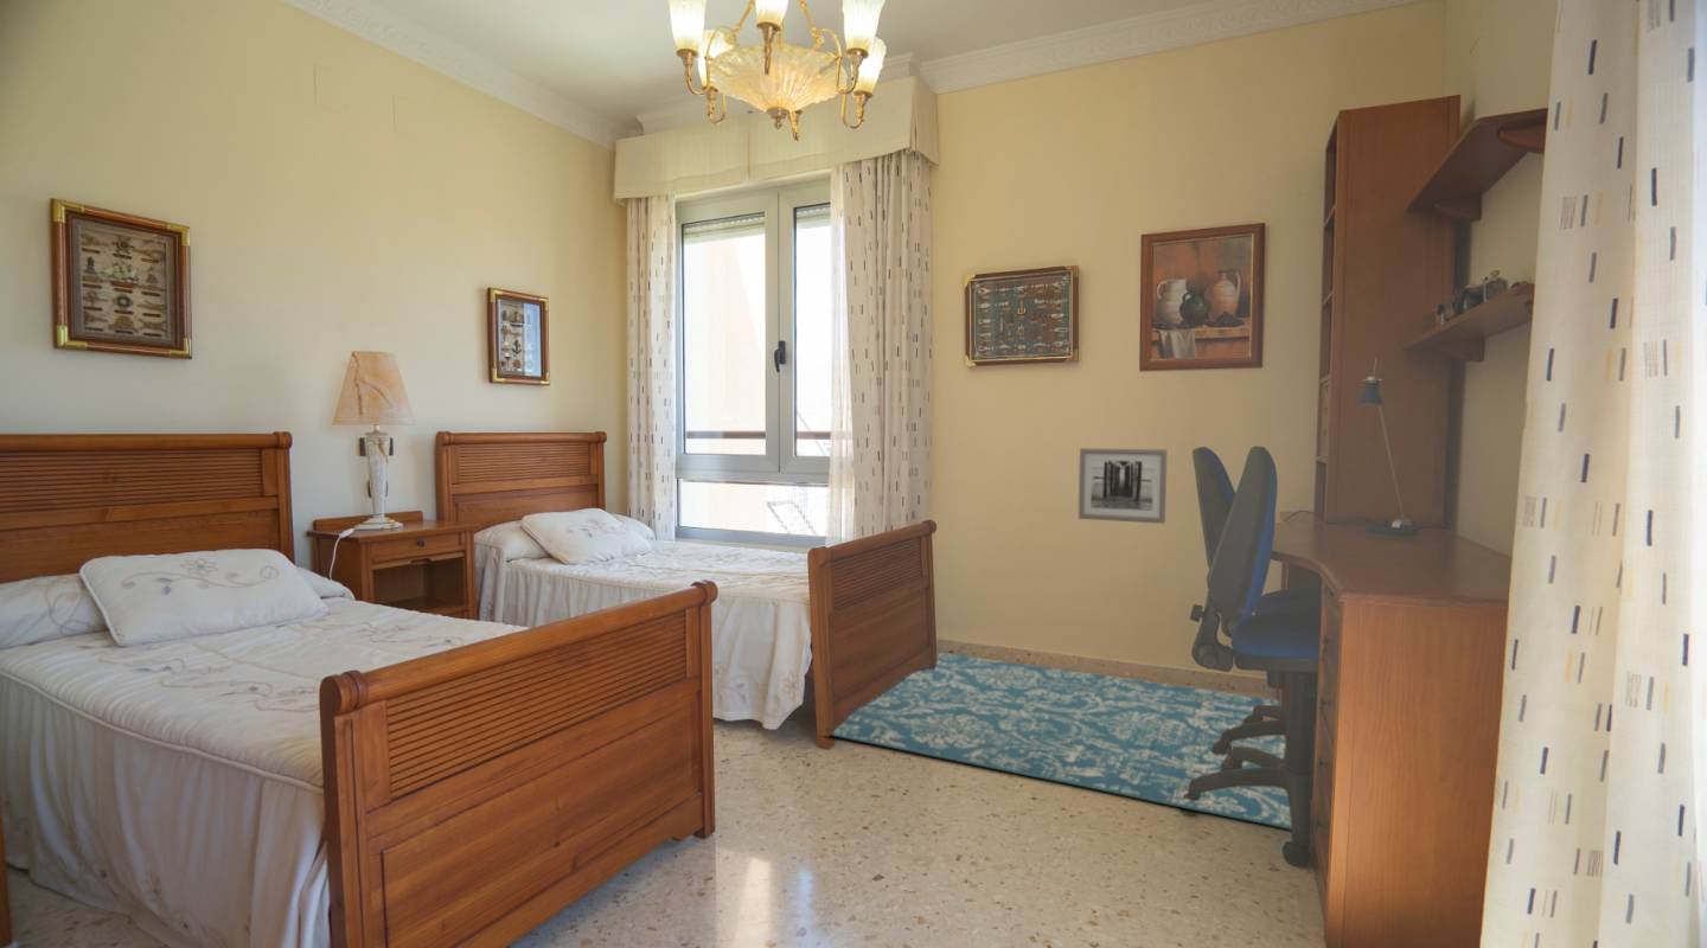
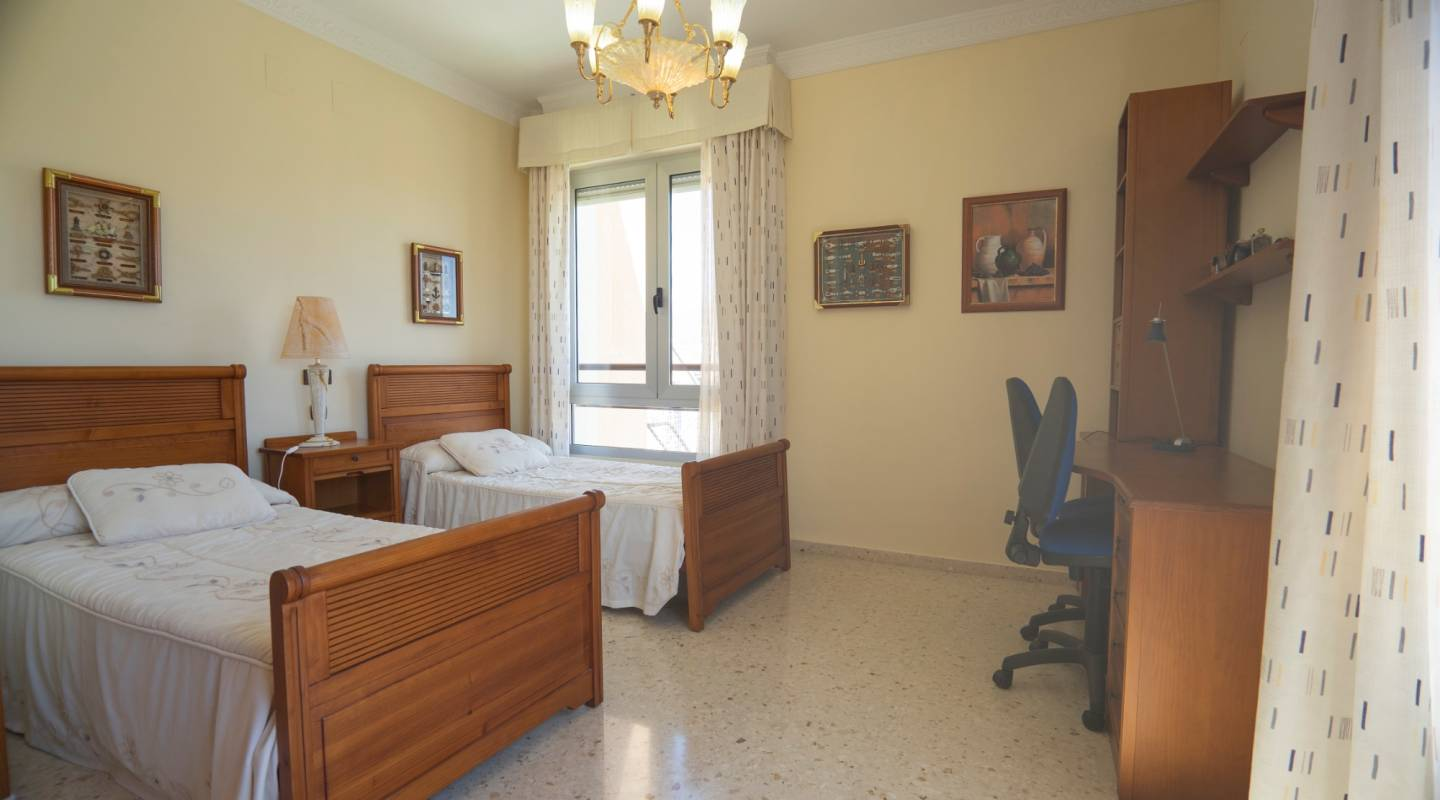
- wall art (1121, 485)
- rug (1102, 722)
